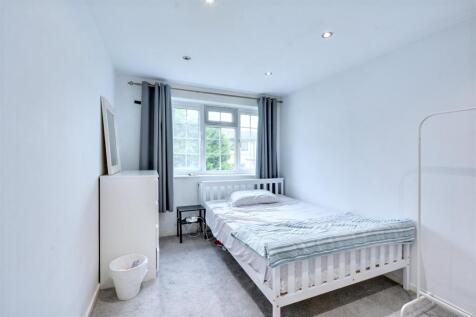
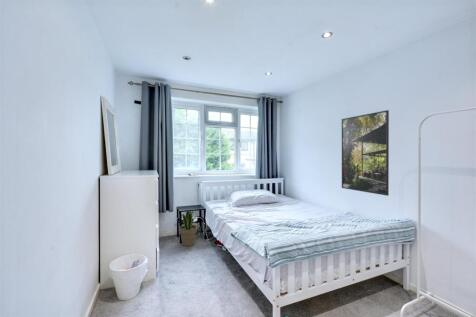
+ potted plant (189, 227)
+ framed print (362, 153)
